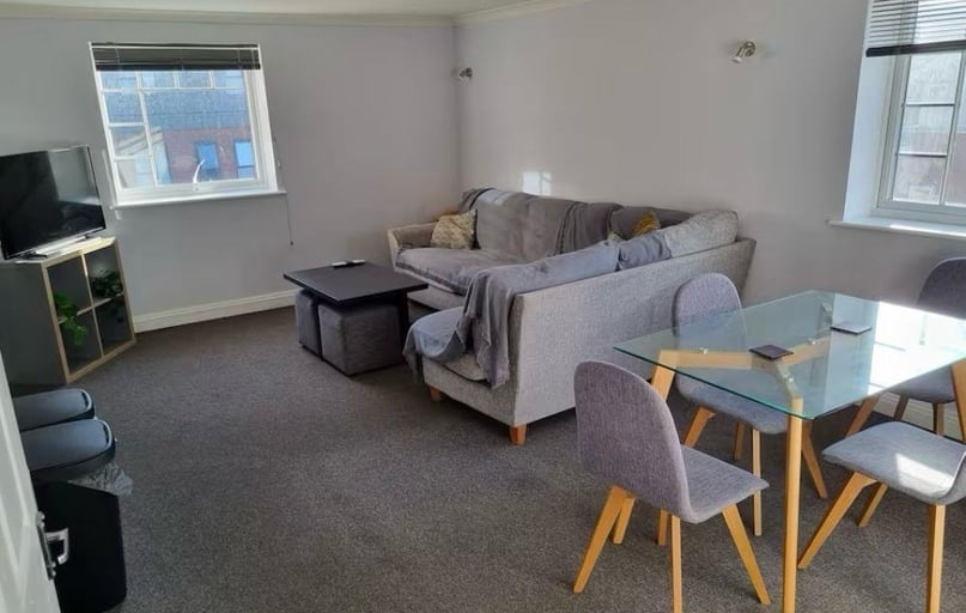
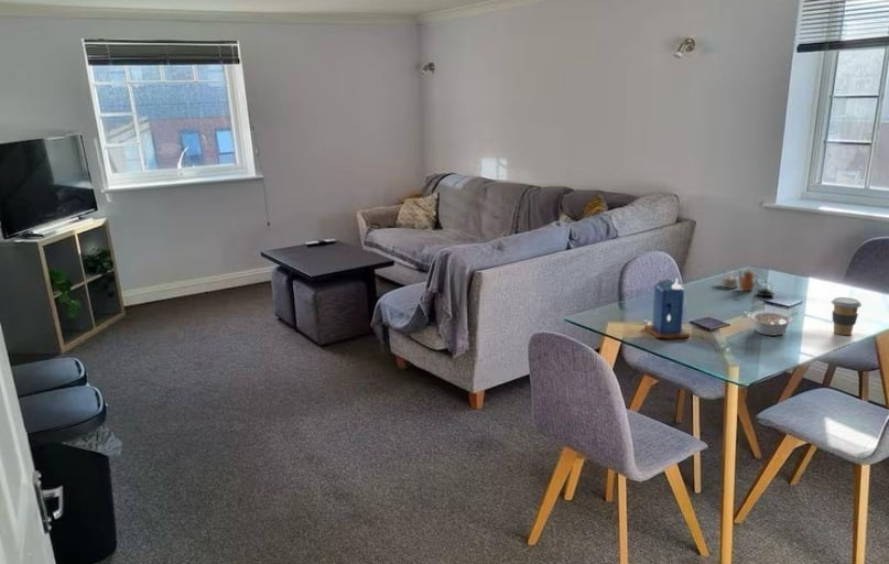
+ coffee cup (844, 316)
+ candle (669, 305)
+ teapot (746, 279)
+ legume (771, 322)
